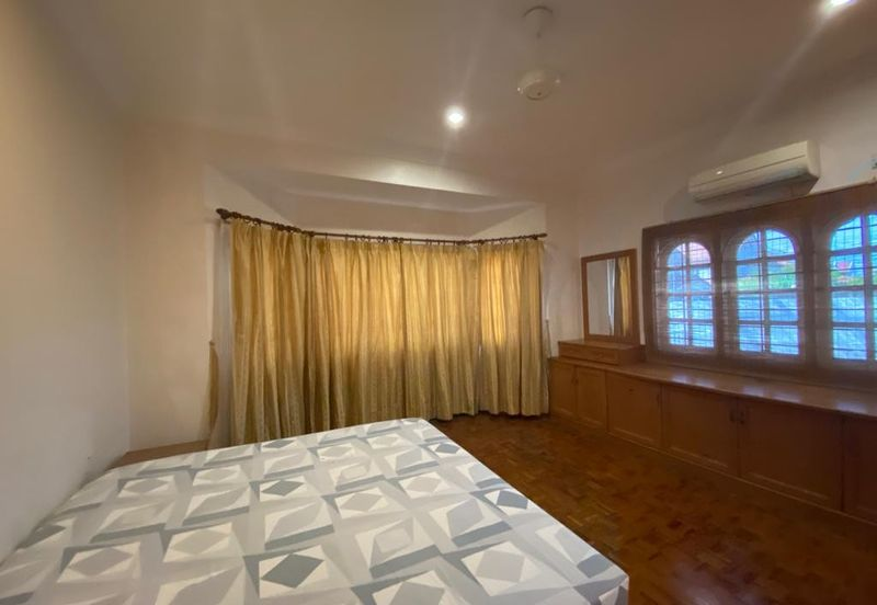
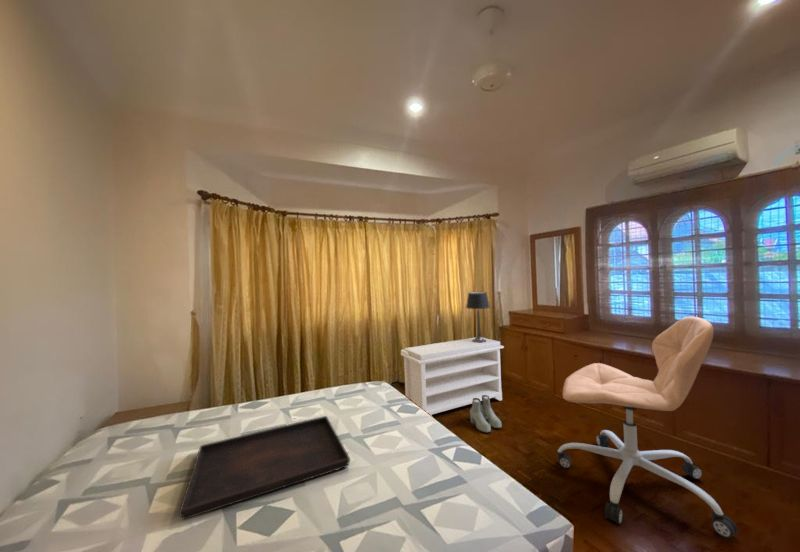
+ boots (484, 412)
+ bench (454, 374)
+ office chair (625, 398)
+ serving tray (271, 455)
+ table lamp (478, 316)
